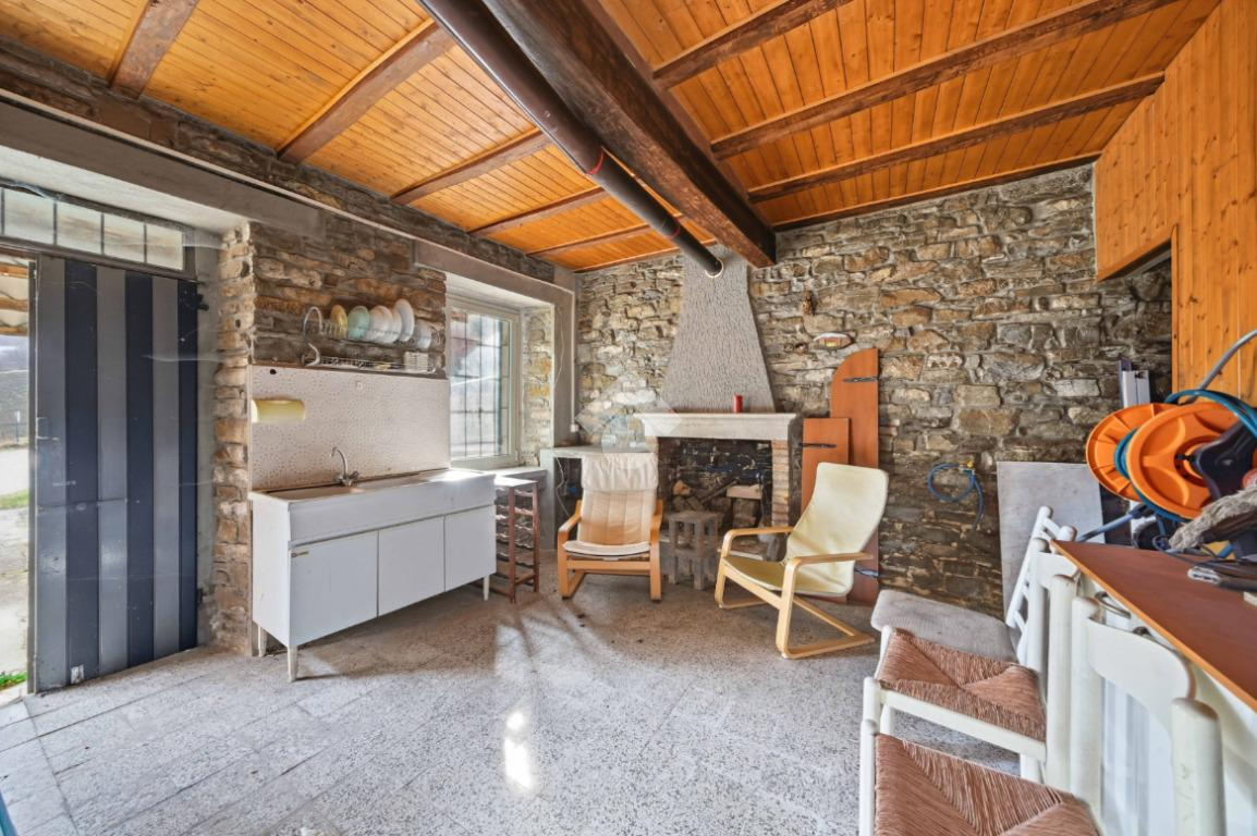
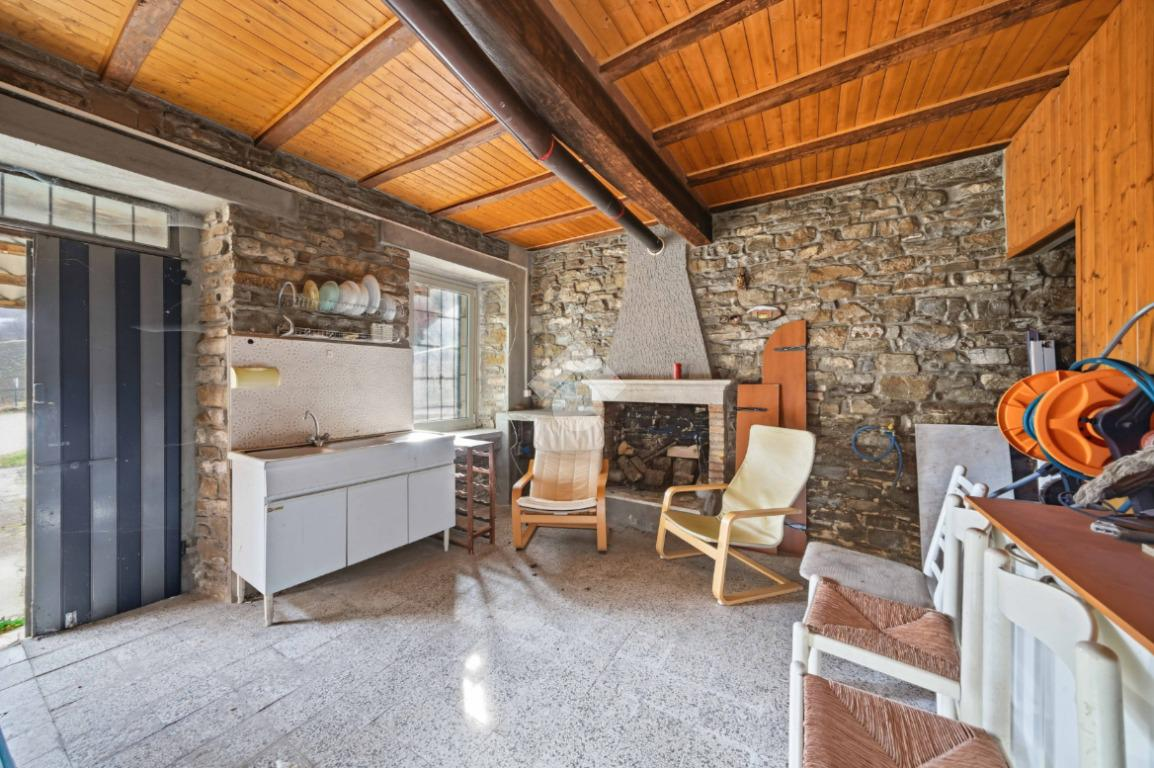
- side table (693, 548)
